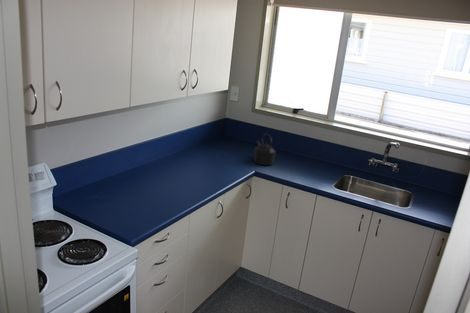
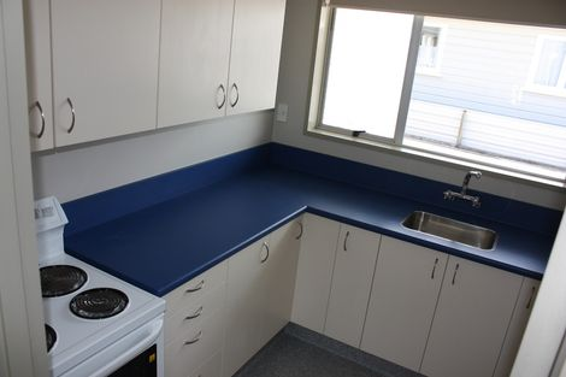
- kettle (263, 146)
